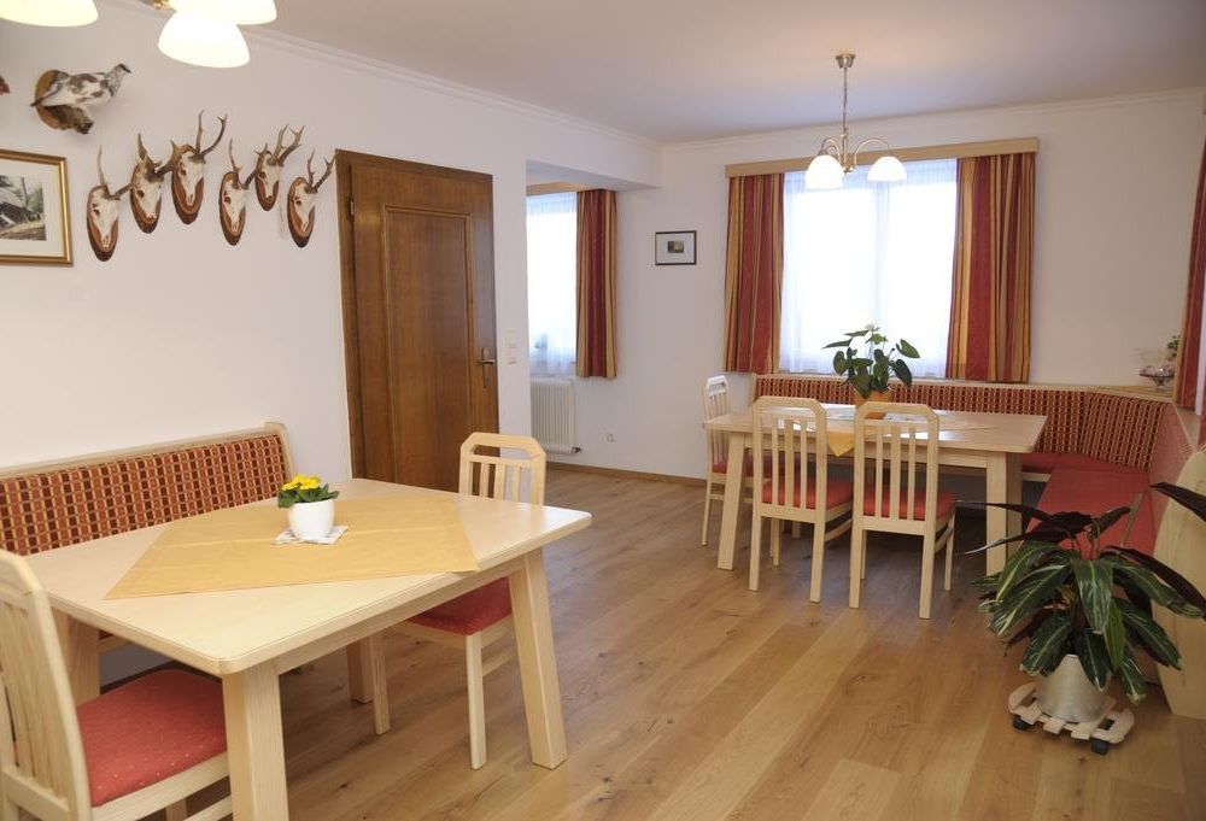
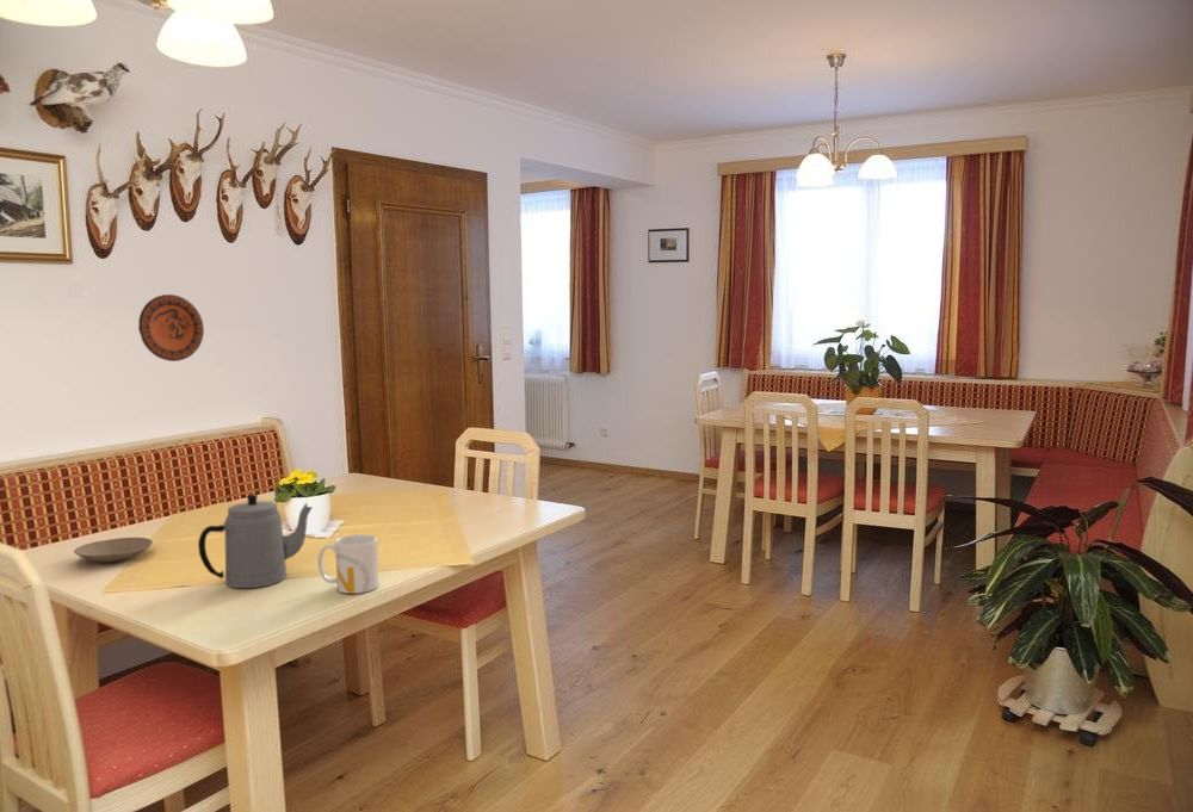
+ mug (348, 564)
+ plate (115, 551)
+ teapot (258, 535)
+ decorative plate (171, 328)
